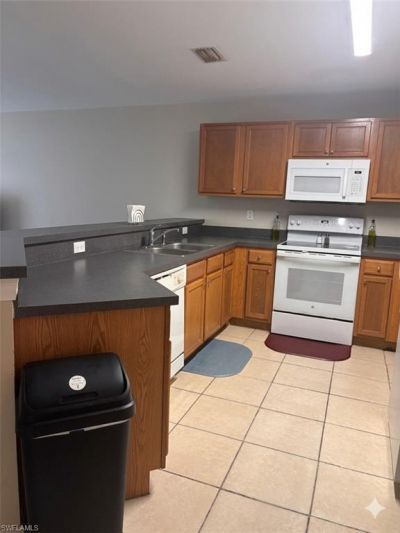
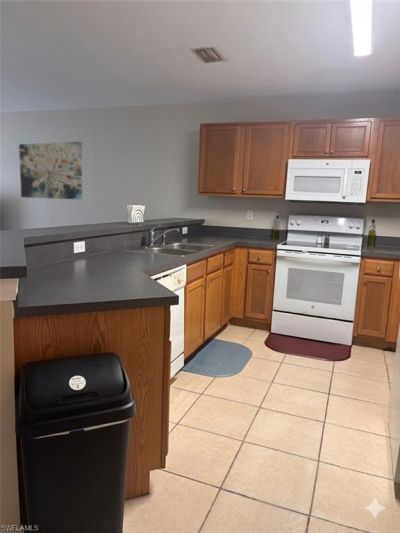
+ wall art (49, 171)
